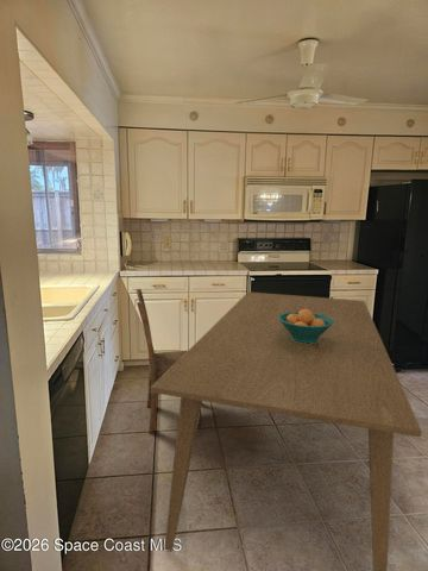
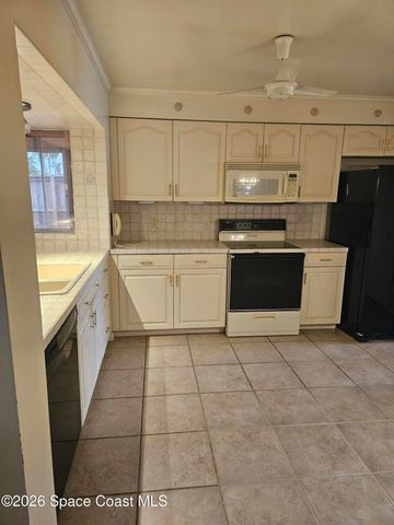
- dining table (290, 391)
- fruit bowl (304, 324)
- dining chair (170, 354)
